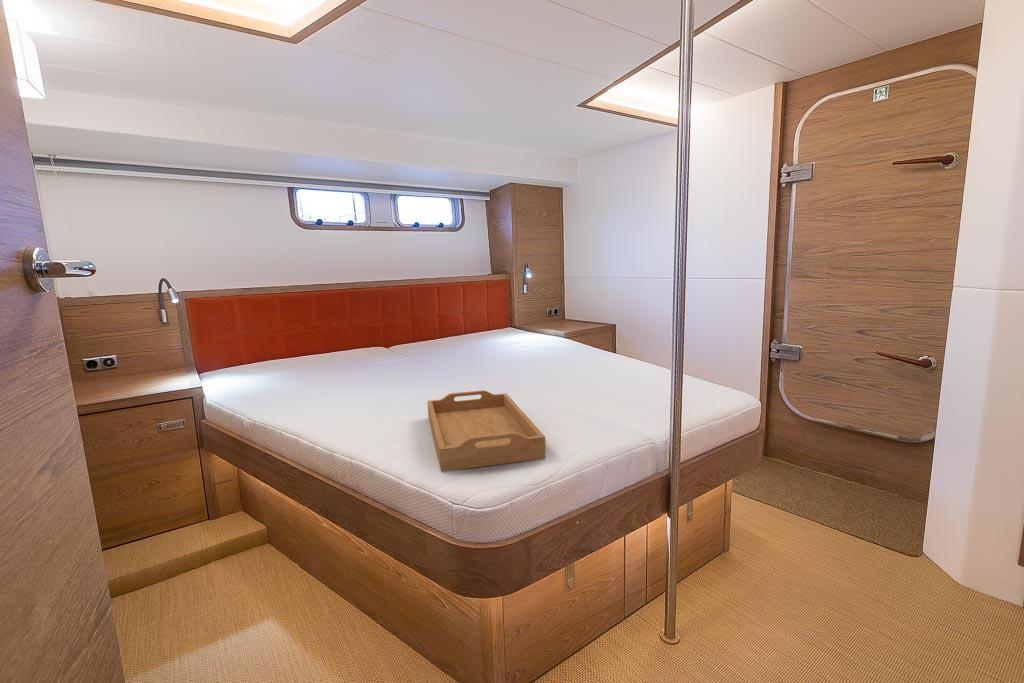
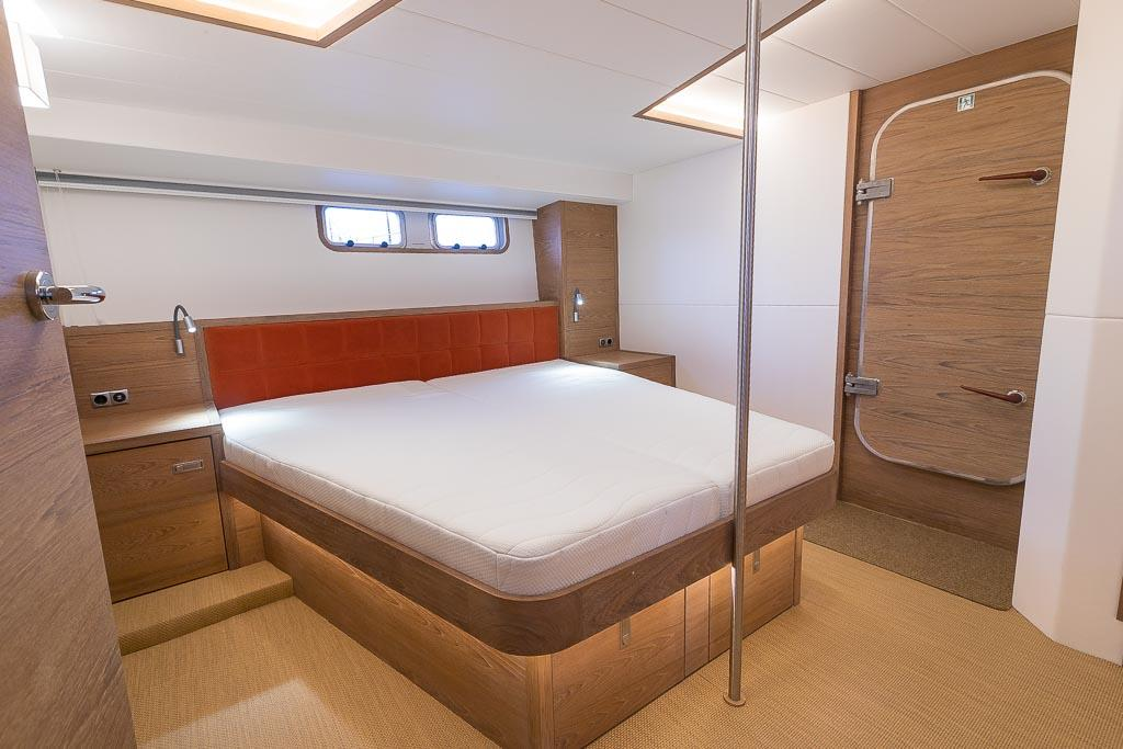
- serving tray (479, 423)
